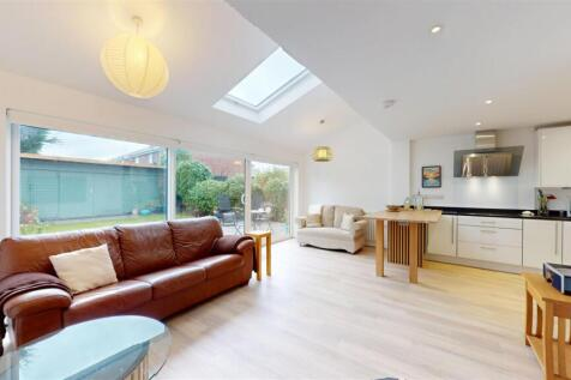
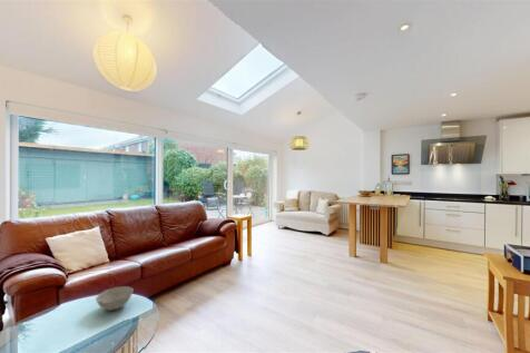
+ bowl (115, 300)
